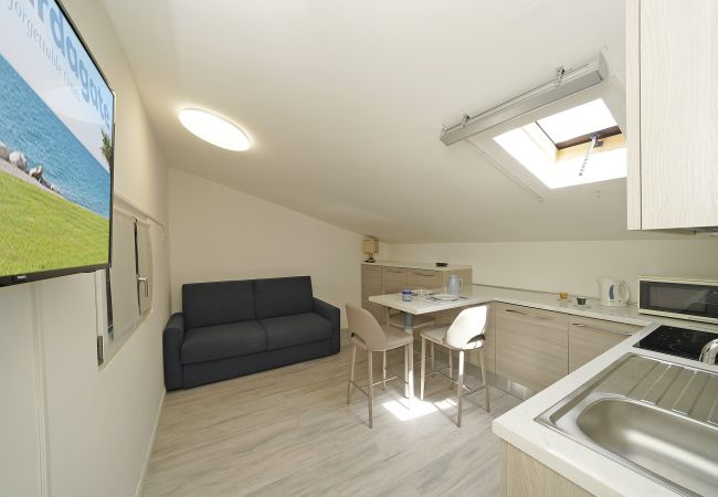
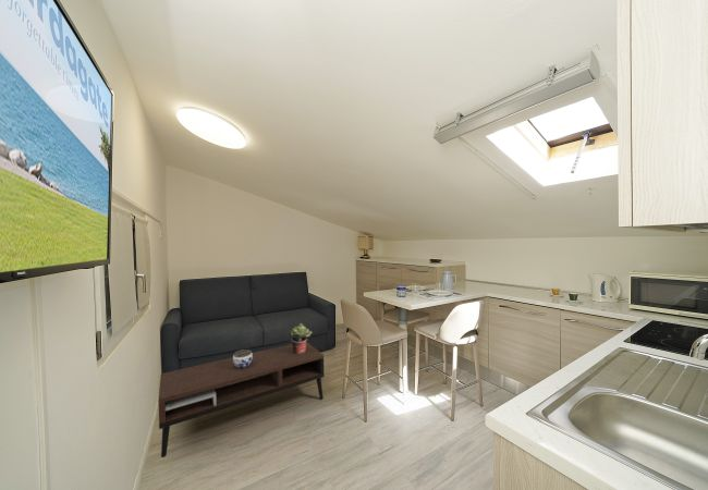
+ jar (242, 358)
+ potted plant (301, 336)
+ coffee table (248, 387)
